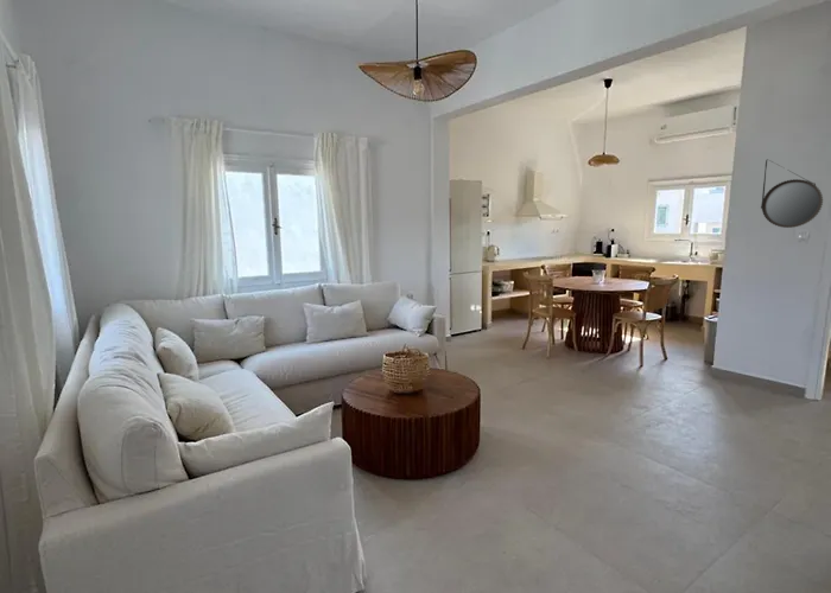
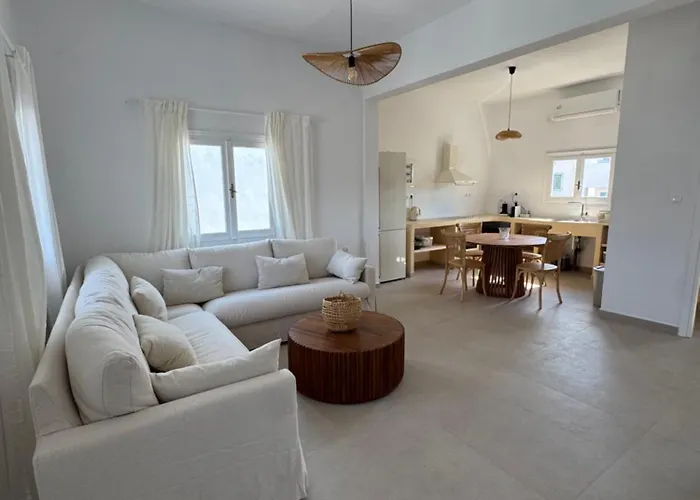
- home mirror (791, 192)
